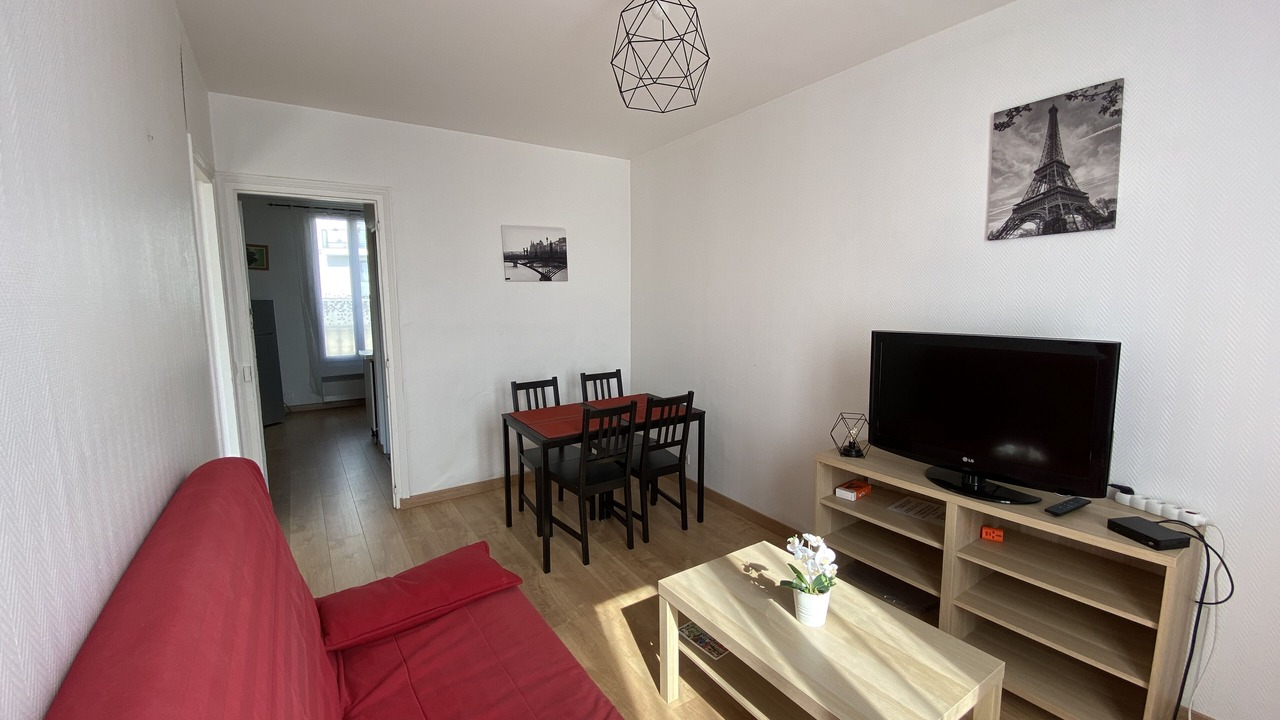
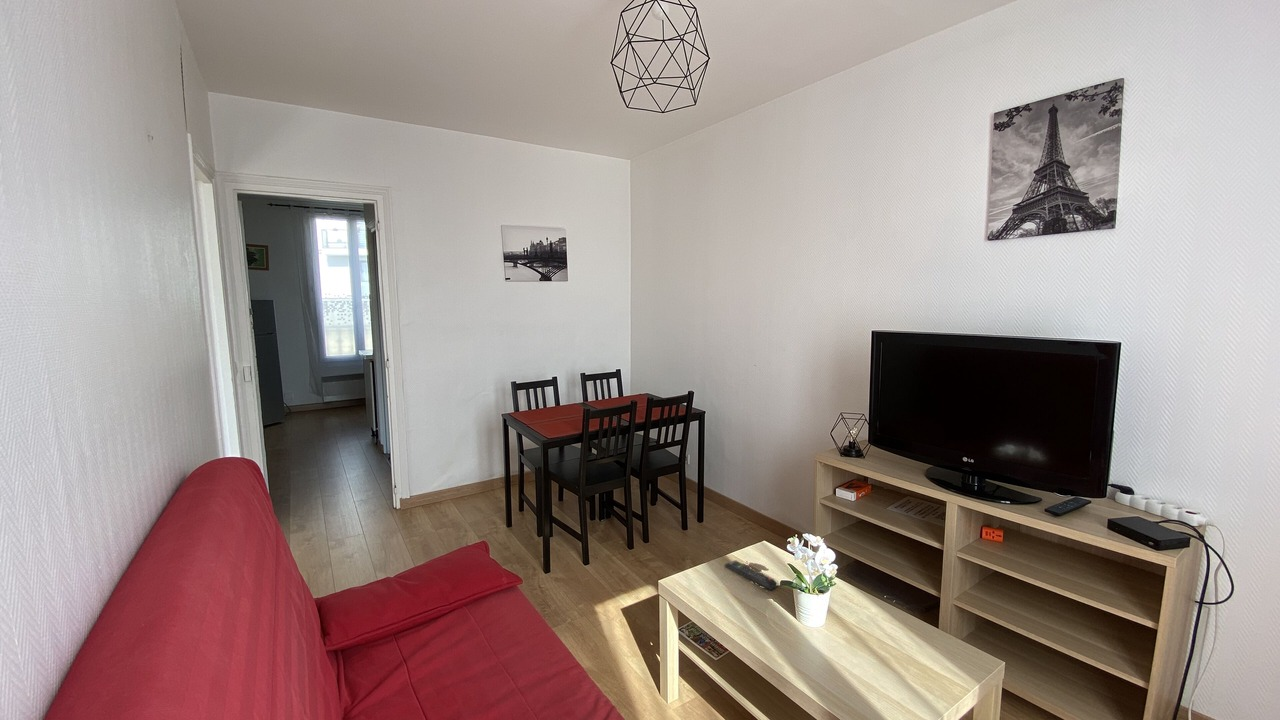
+ remote control (749, 573)
